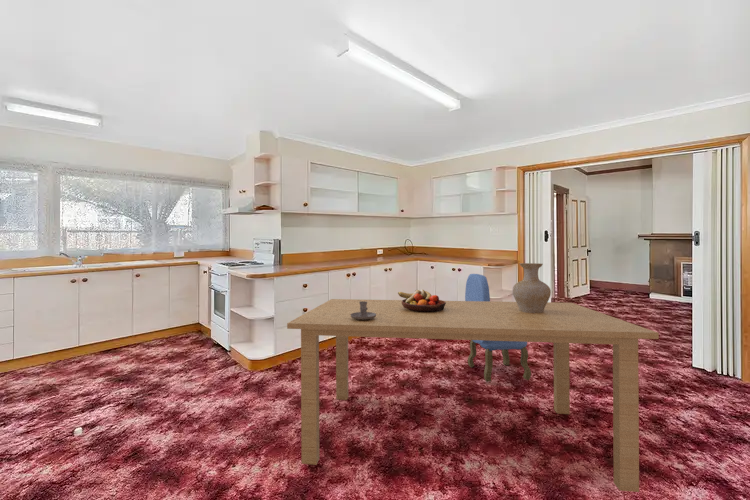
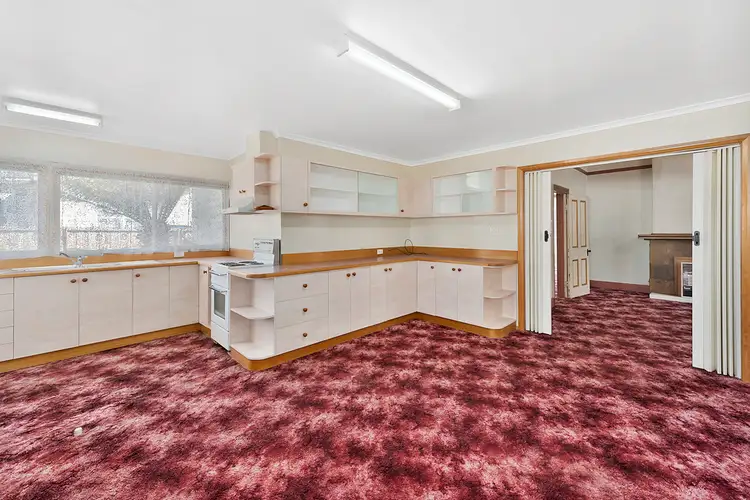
- dining chair (496, 341)
- dining table (454, 339)
- vase (531, 287)
- candle holder (363, 309)
- fruit bowl (423, 299)
